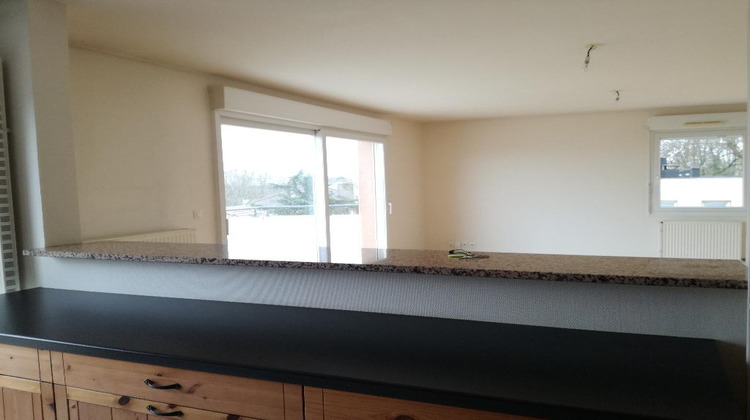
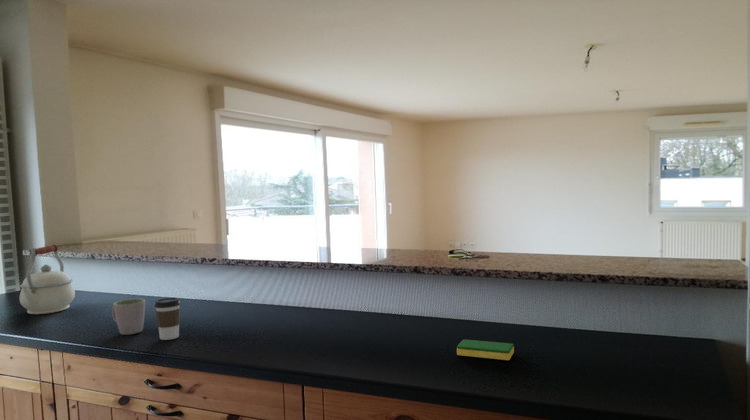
+ dish sponge (485, 349)
+ coffee cup (168, 318)
+ mug (126, 316)
+ kettle (44, 279)
